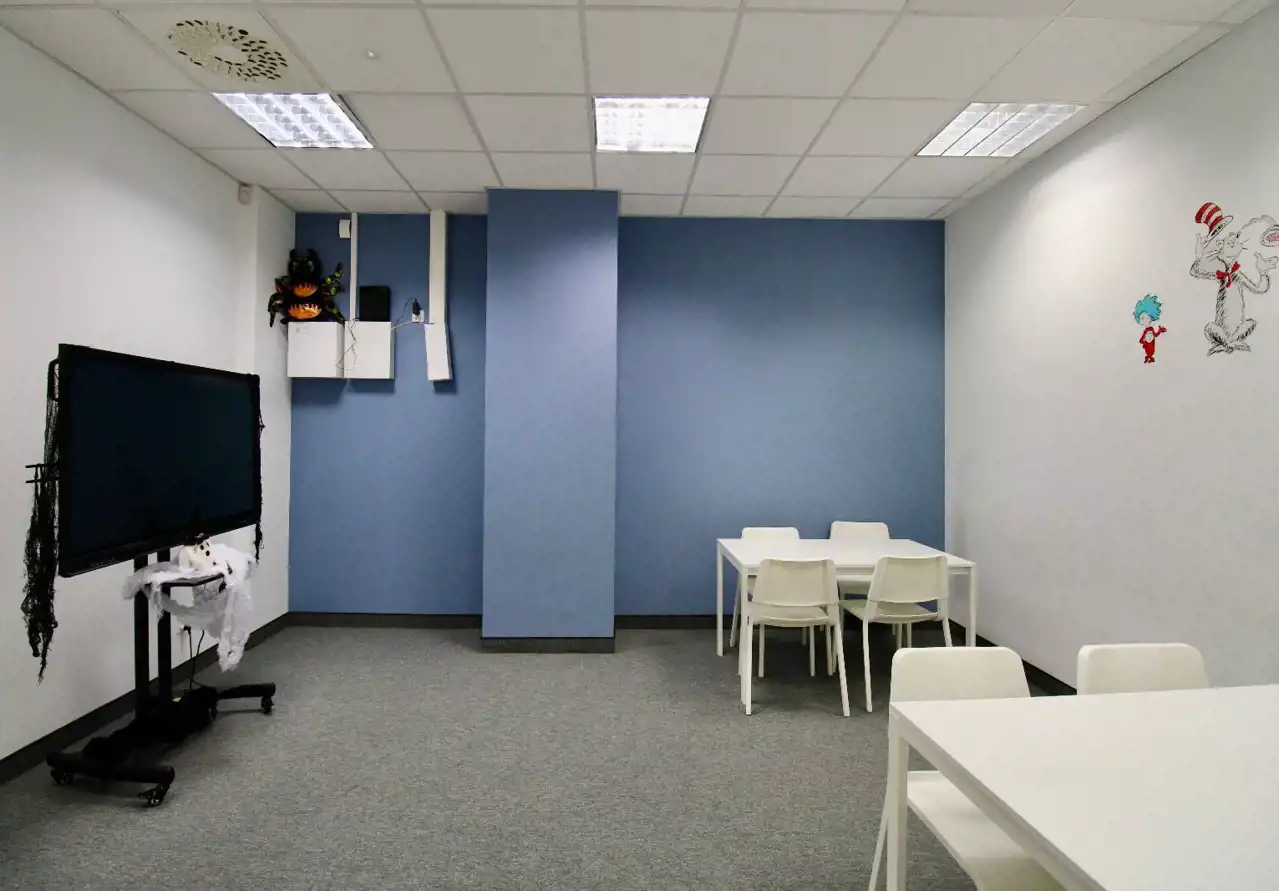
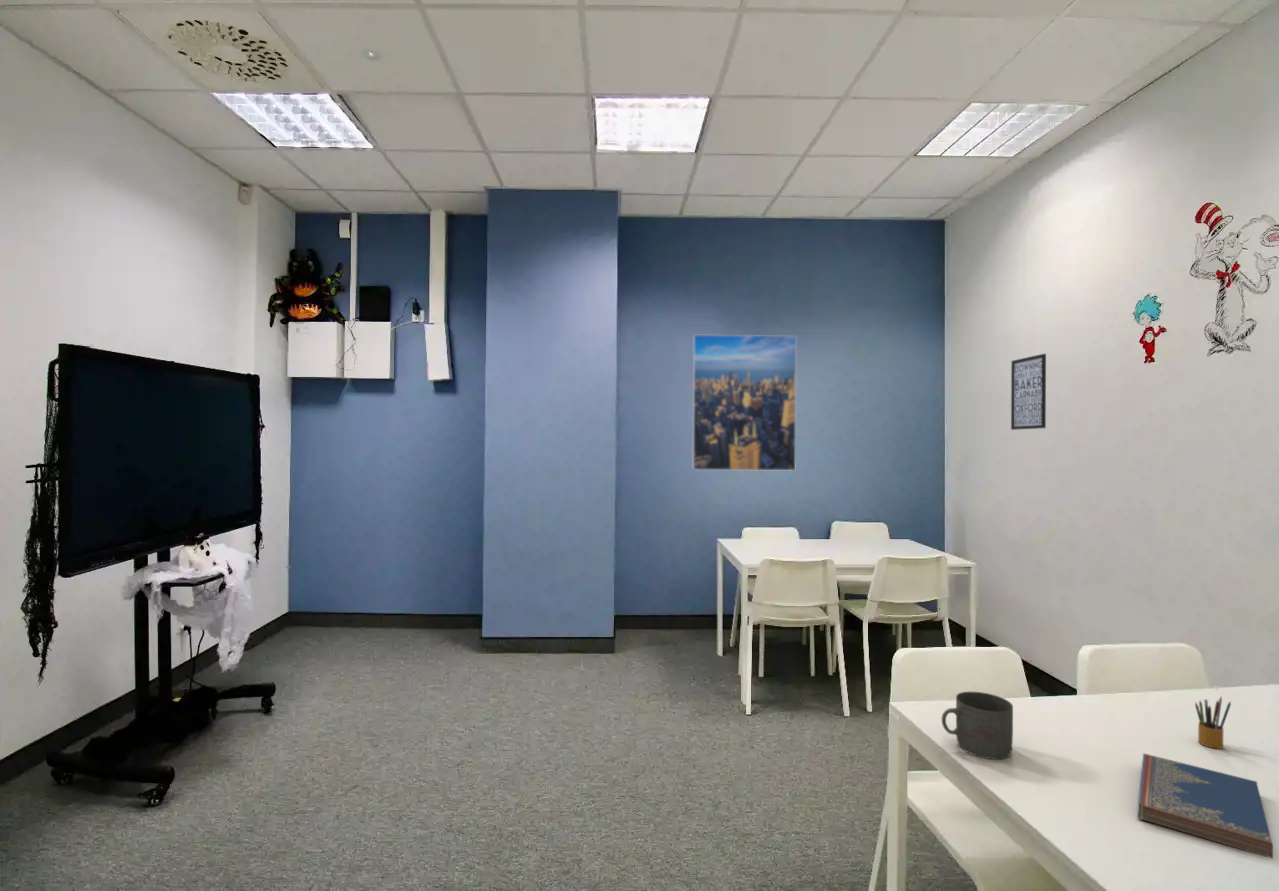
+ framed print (744, 402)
+ mug (975, 724)
+ pencil box (1211, 721)
+ hardcover book (1199, 799)
+ wall art (1027, 393)
